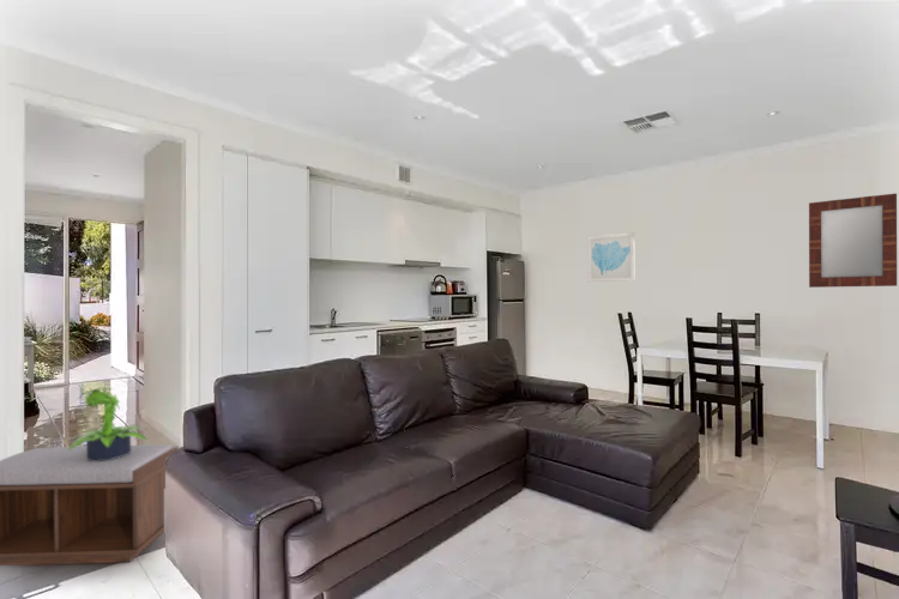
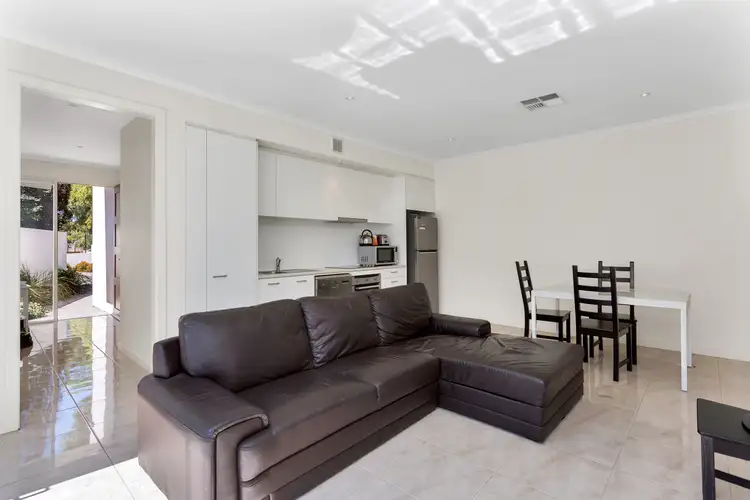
- potted plant (109, 419)
- home mirror (850, 242)
- bench (82, 500)
- wall art (610, 258)
